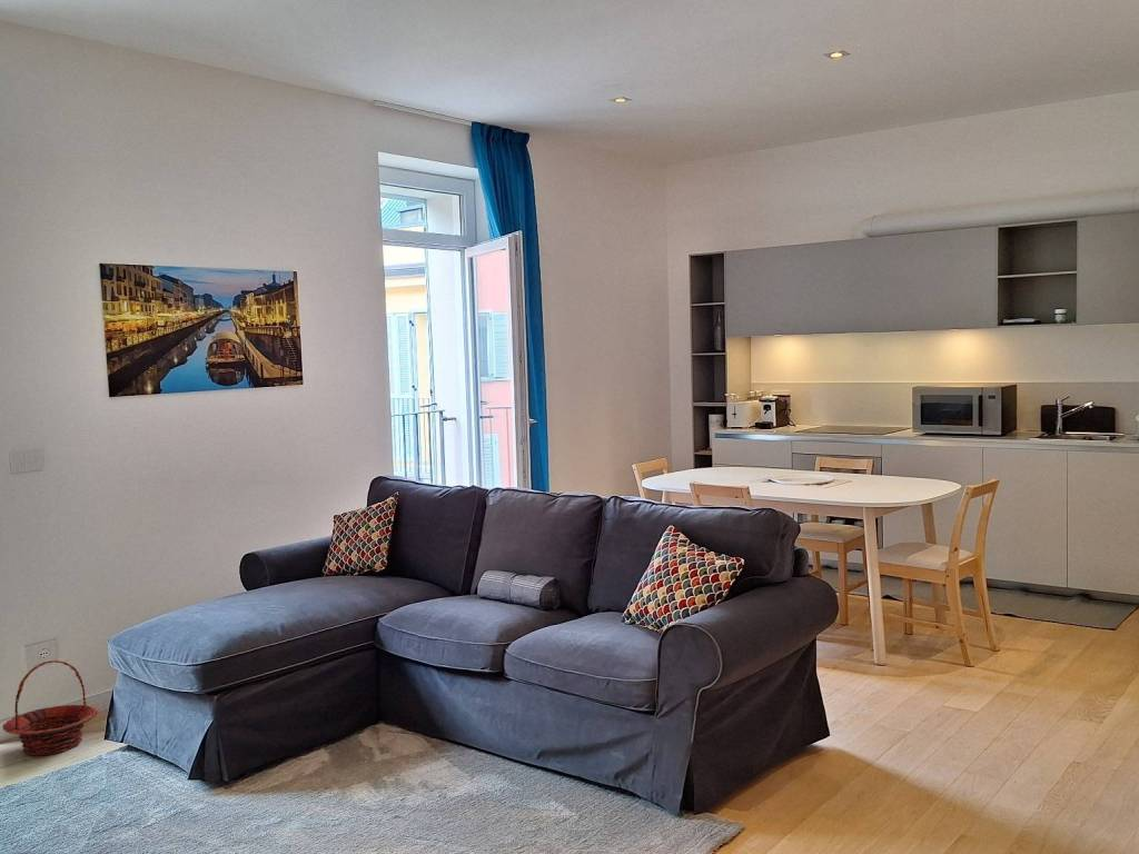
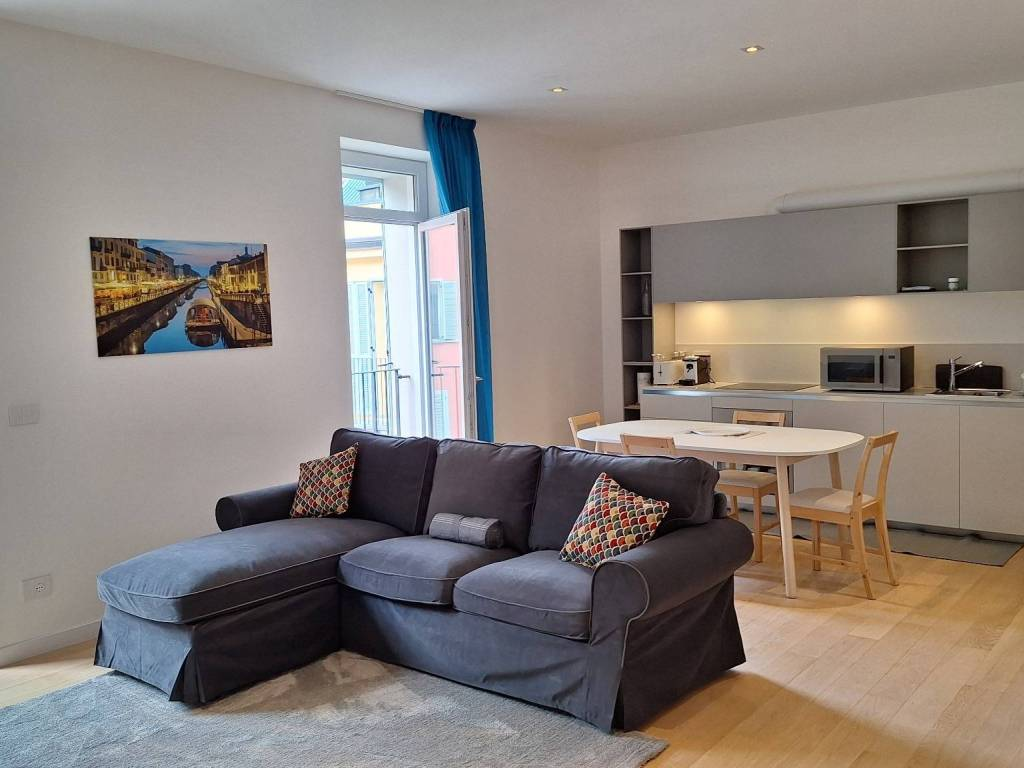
- basket (50, 707)
